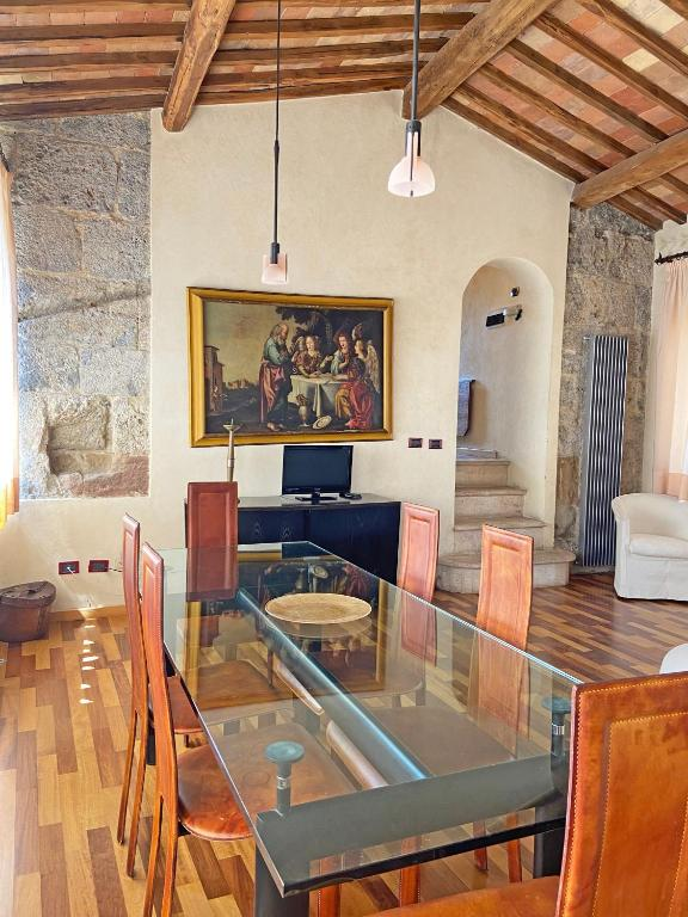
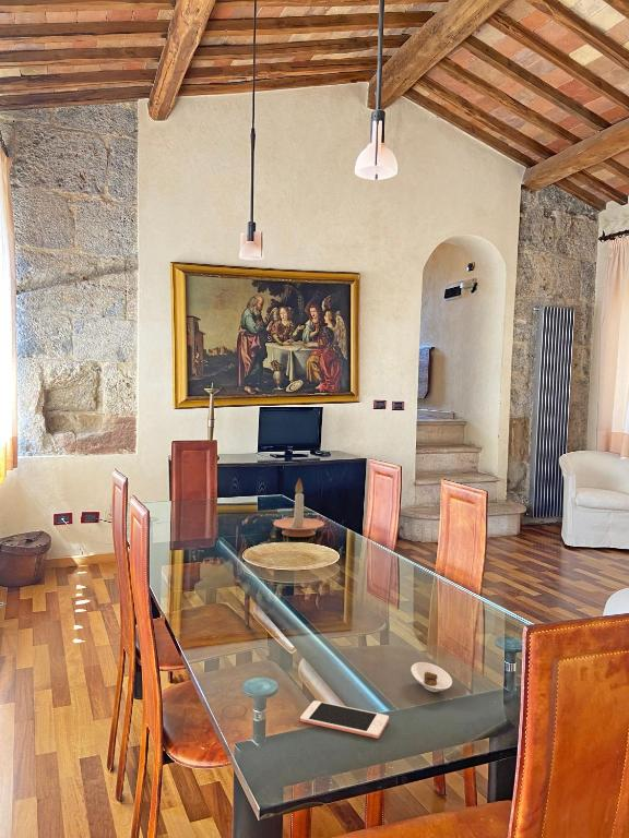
+ saucer (430, 679)
+ cell phone (344, 718)
+ candle holder (298, 505)
